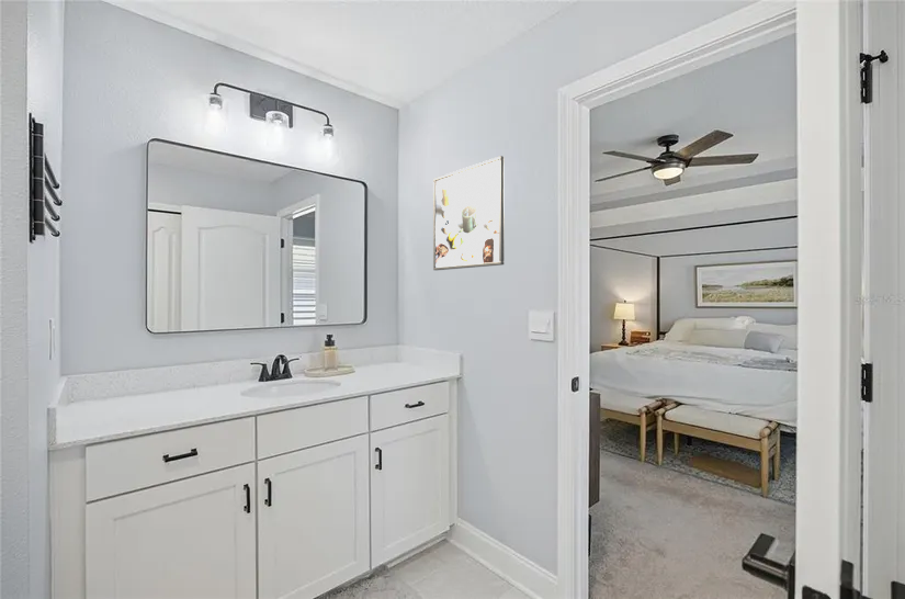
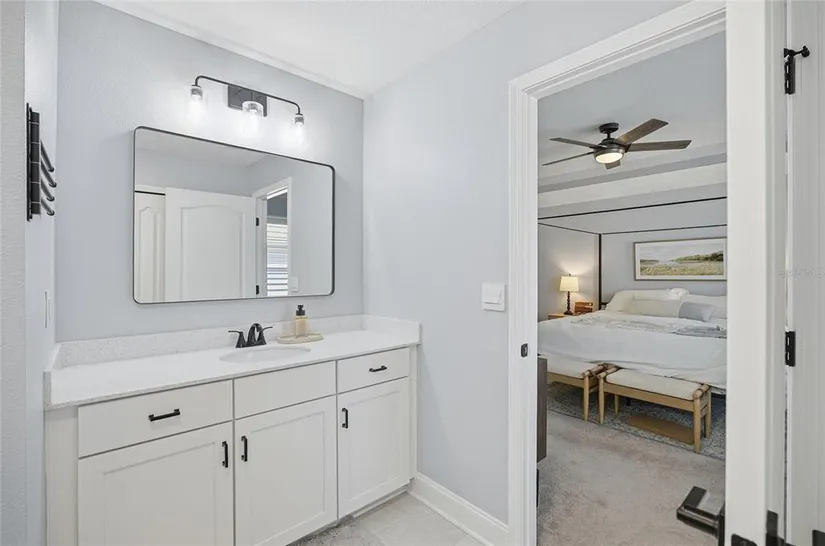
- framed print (465, 217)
